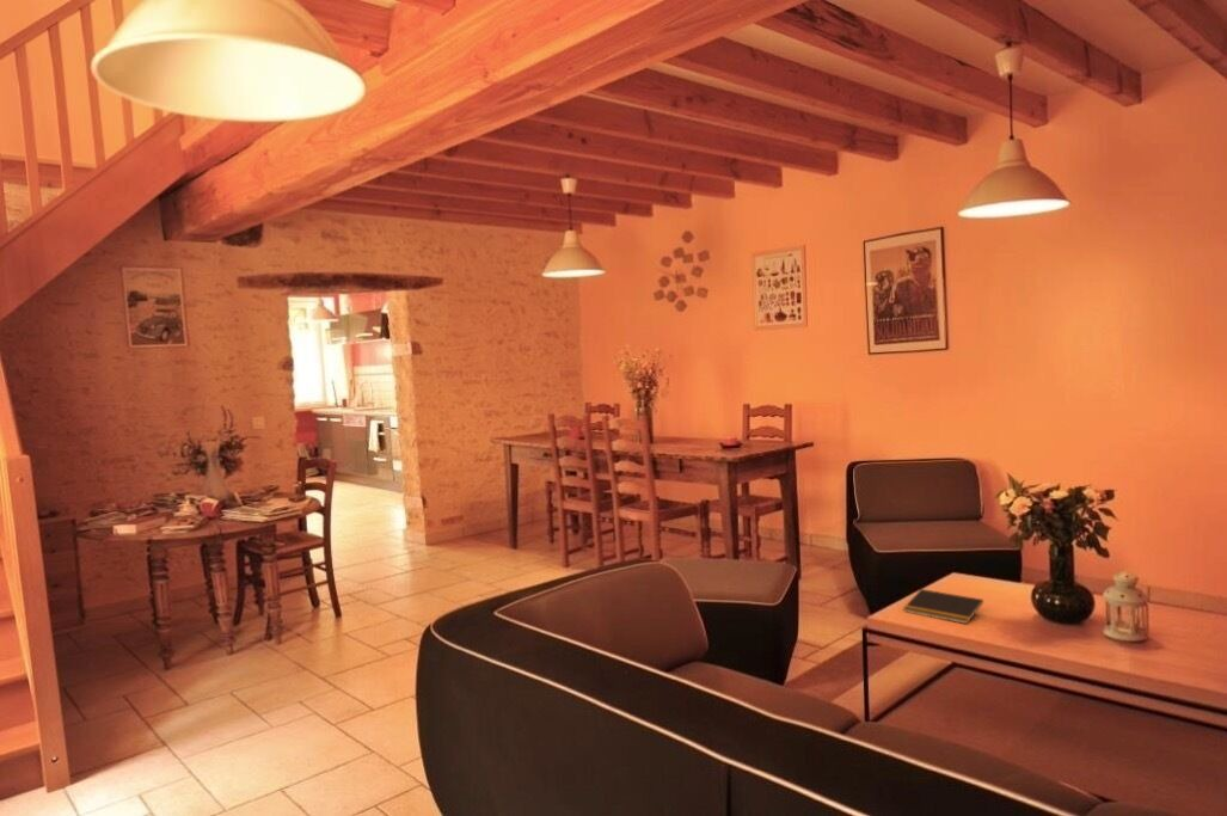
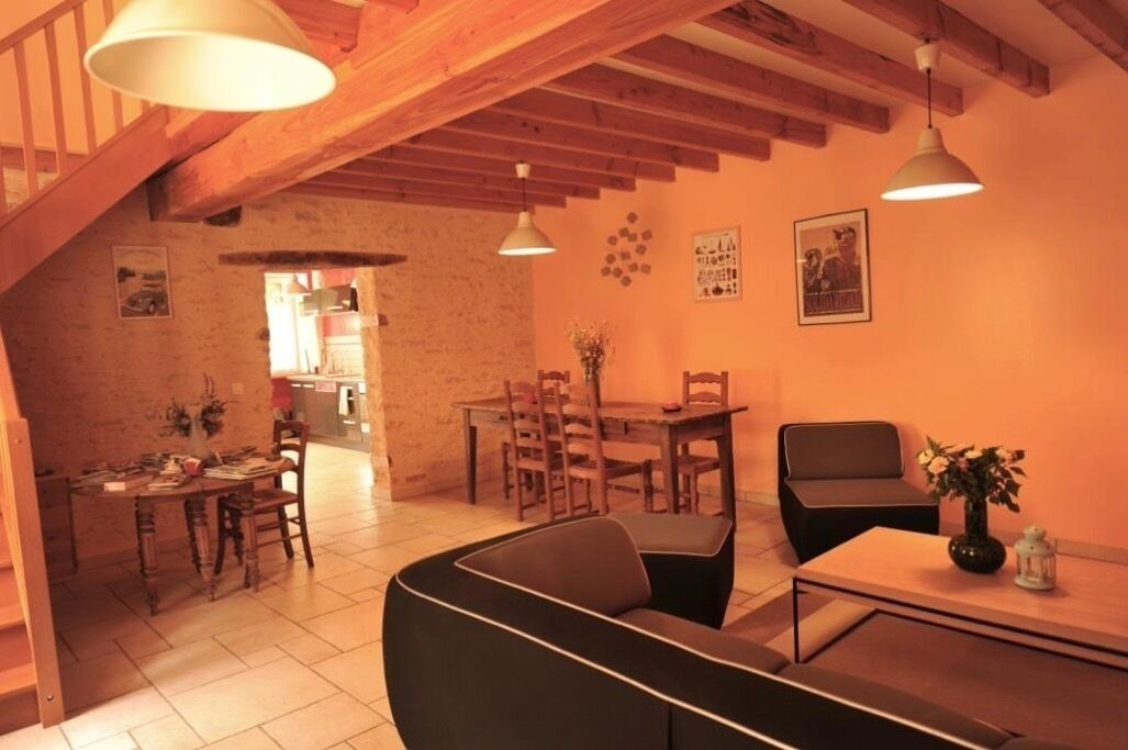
- notepad (943, 605)
